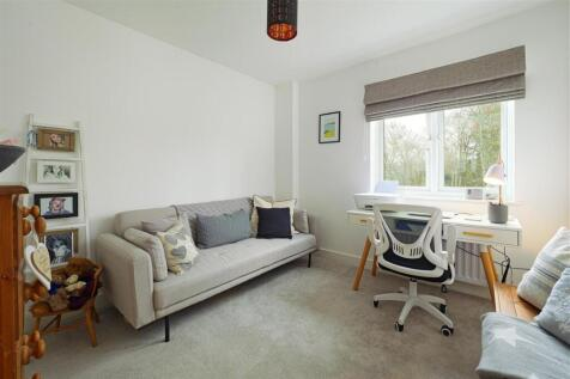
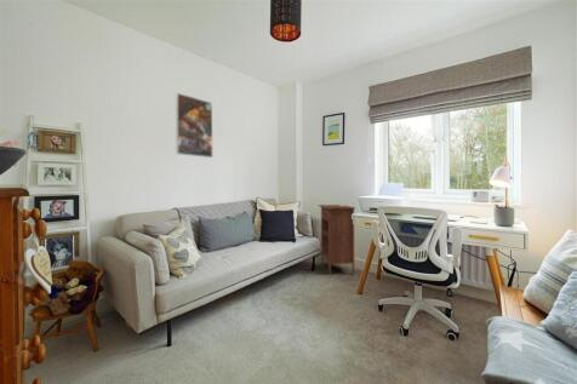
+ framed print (194, 126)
+ nightstand (335, 236)
